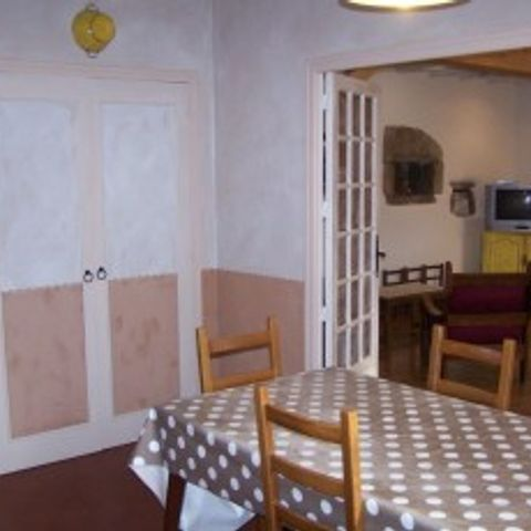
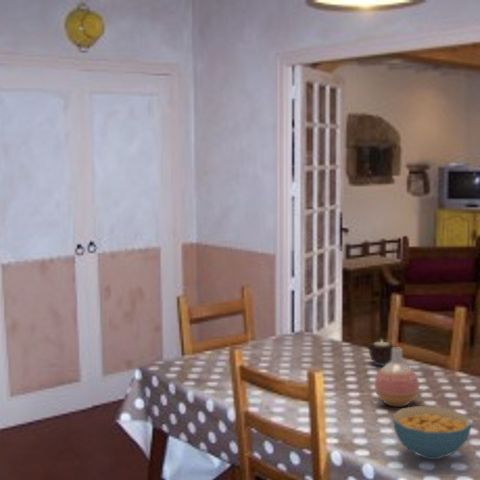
+ candle (381, 351)
+ cereal bowl (430, 436)
+ vase (396, 376)
